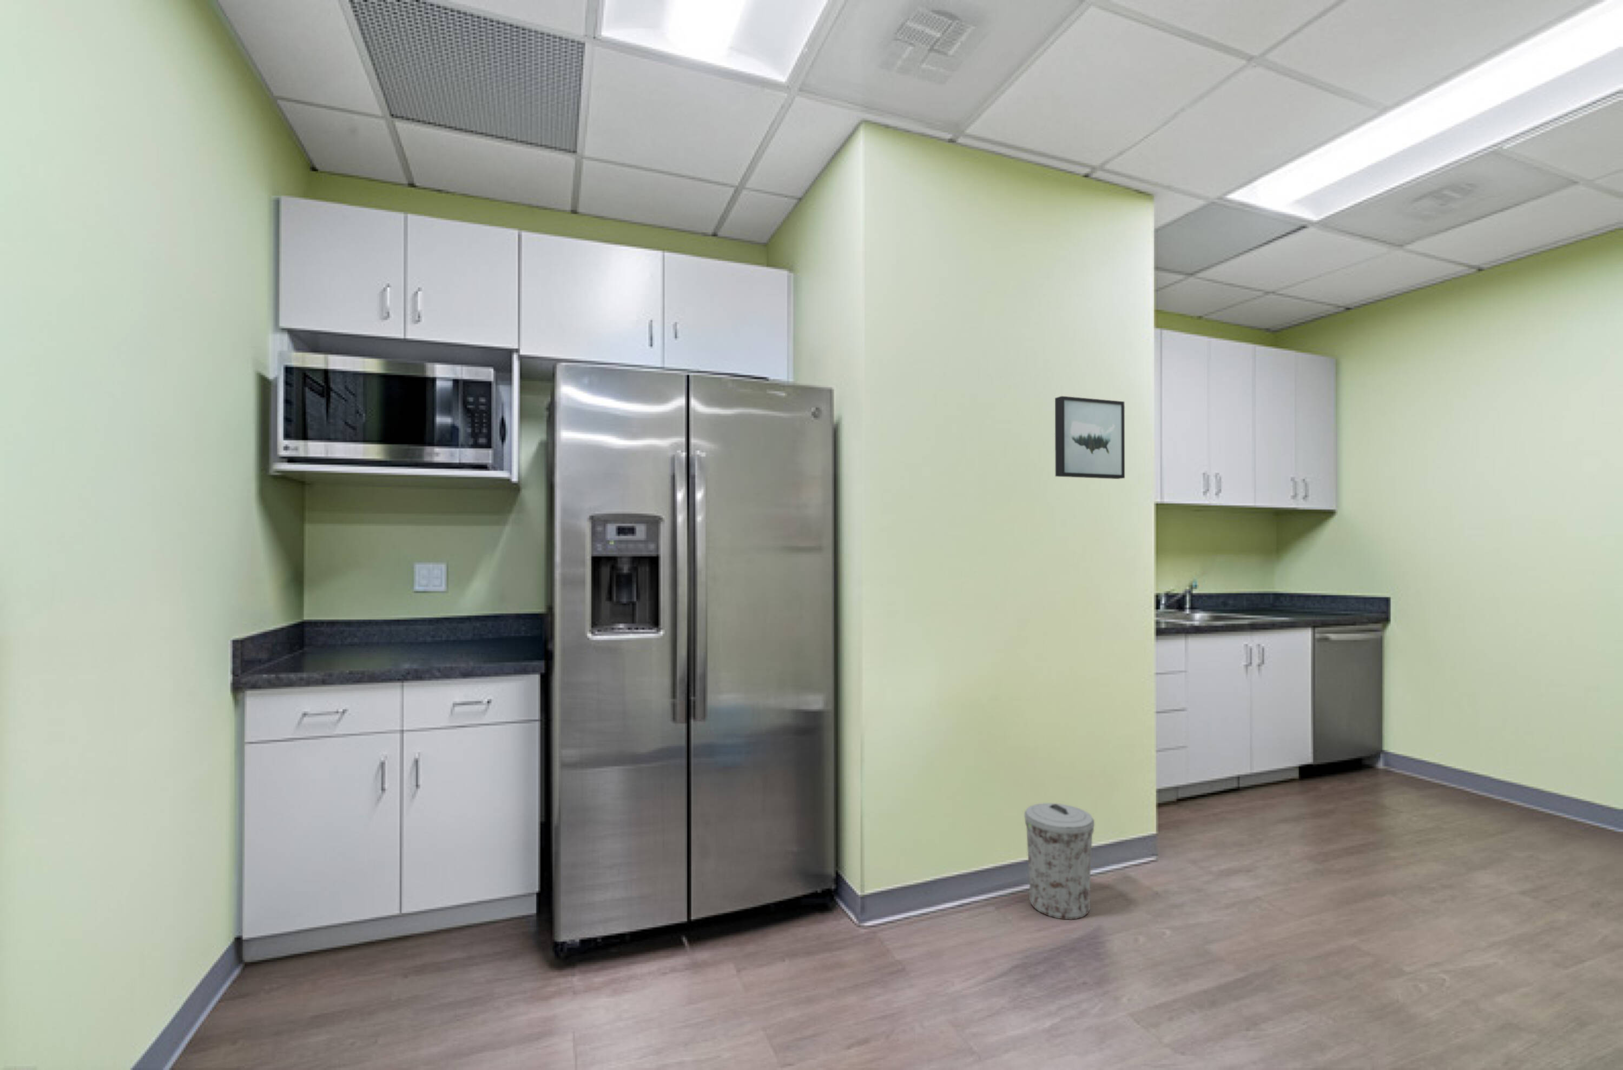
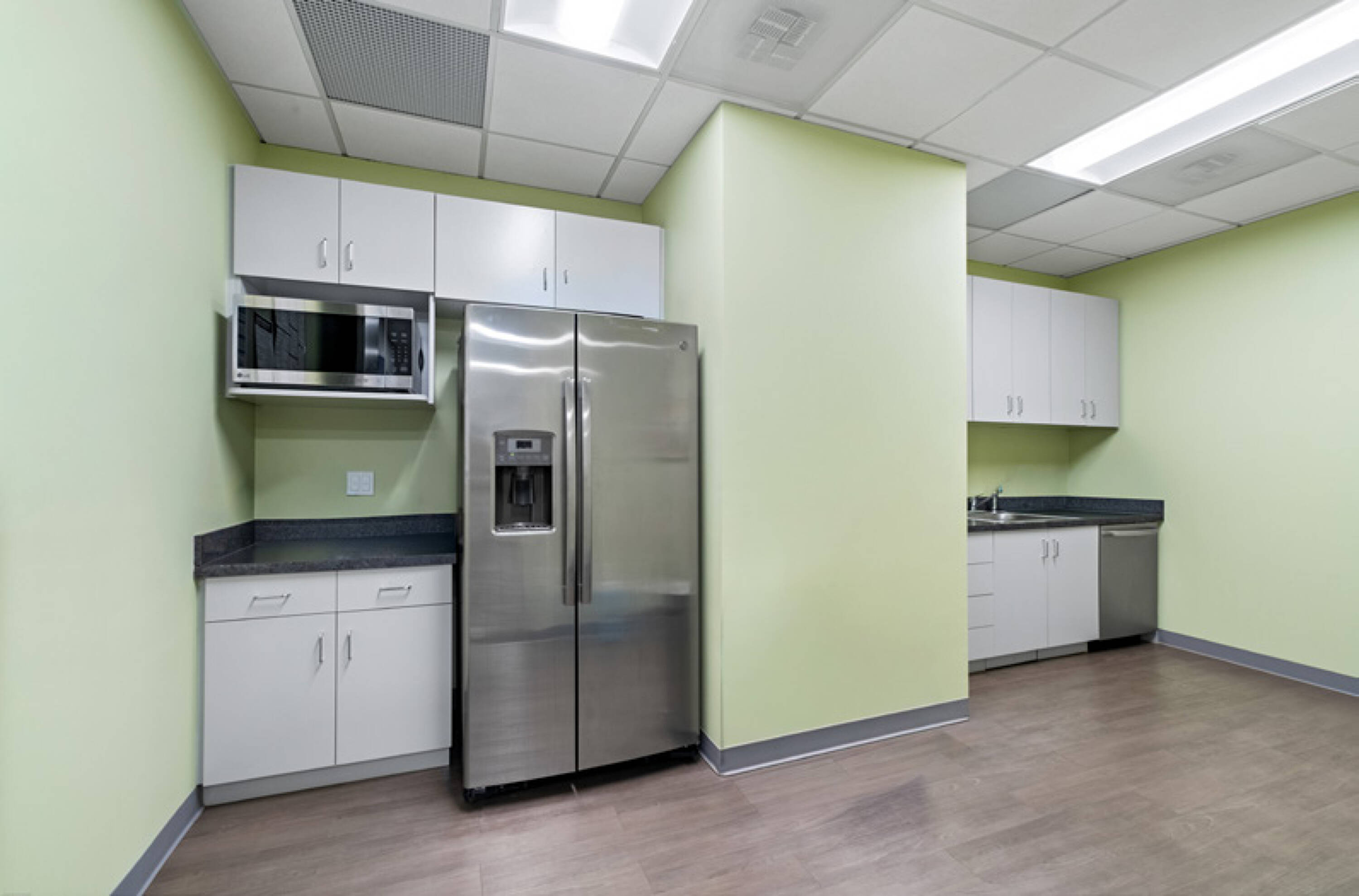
- trash can (1059, 855)
- wall art (1090, 438)
